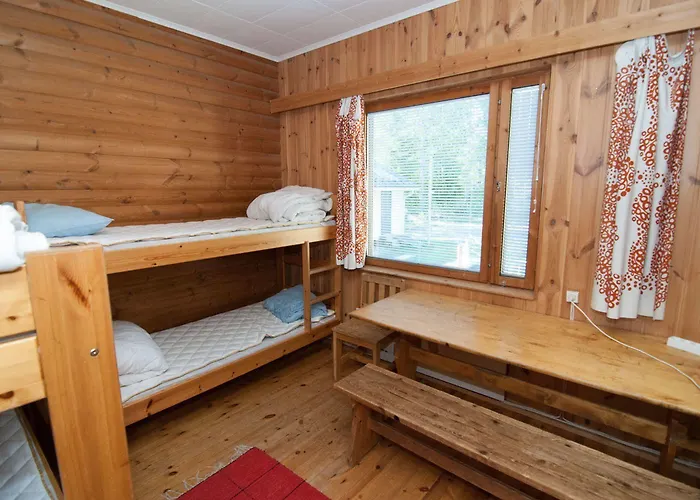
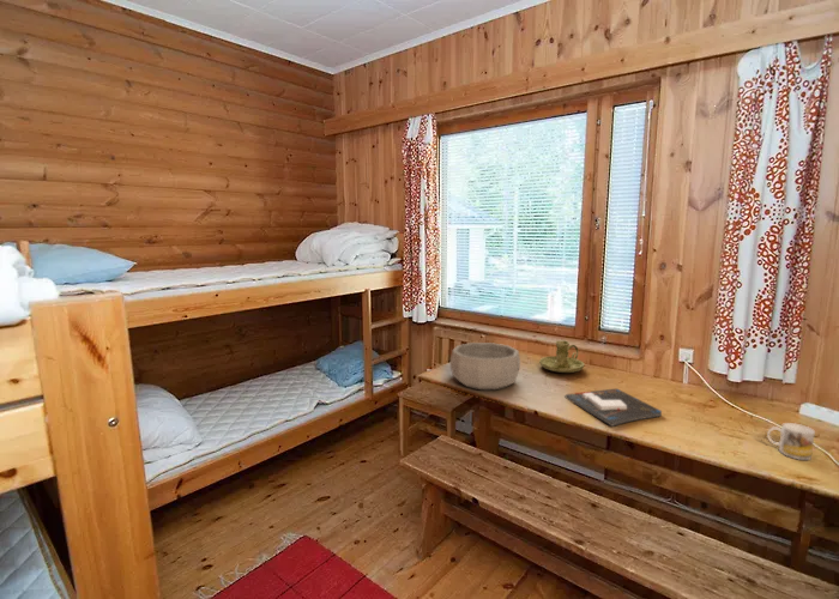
+ decorative bowl (484, 365)
+ candle holder (565, 355)
+ mug (789, 438)
+ board game (610, 403)
